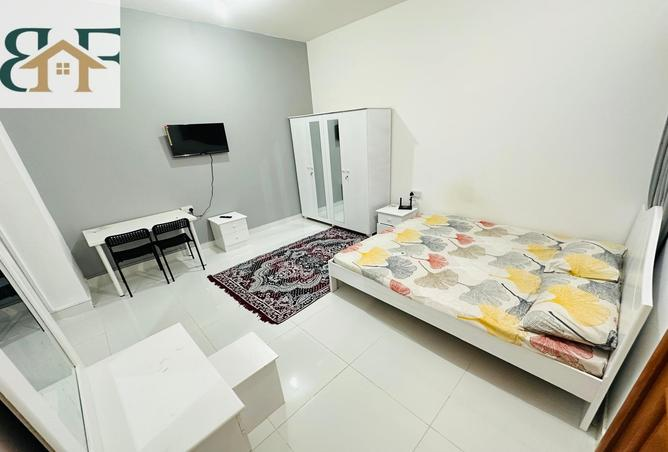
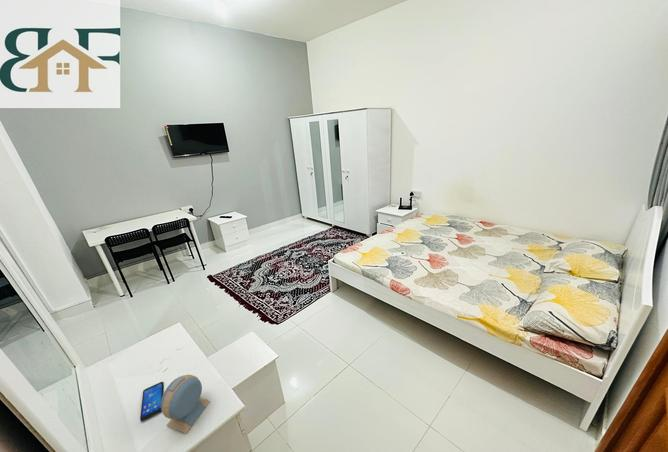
+ smartphone (152, 399)
+ alarm clock (183, 398)
